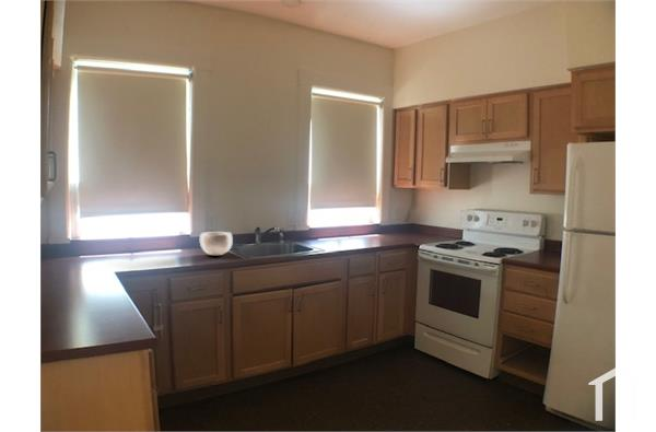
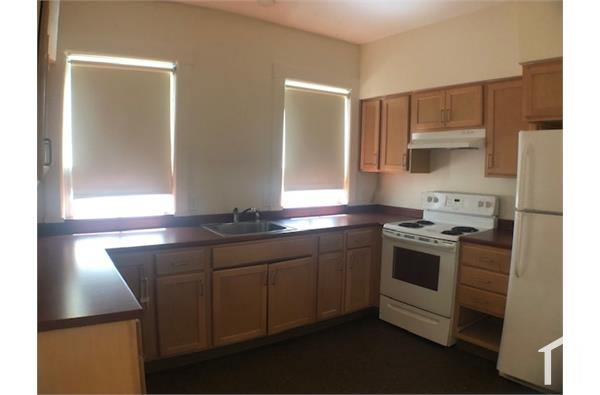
- bowl (215, 244)
